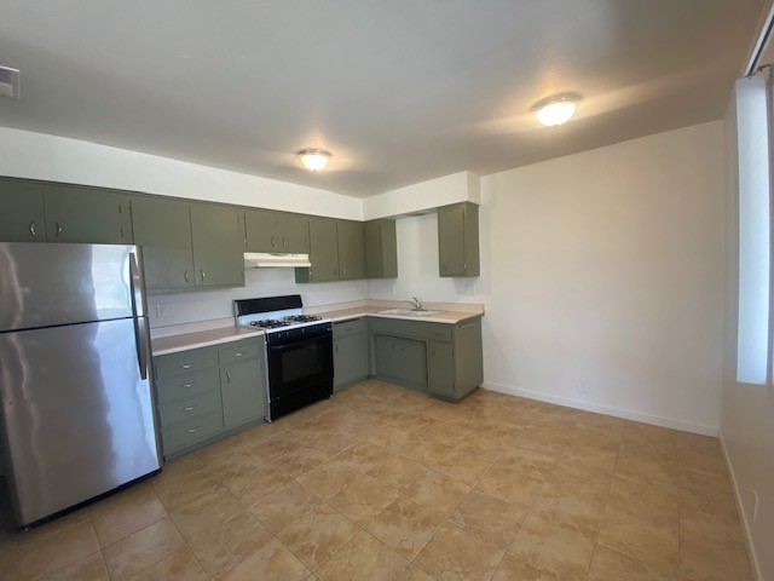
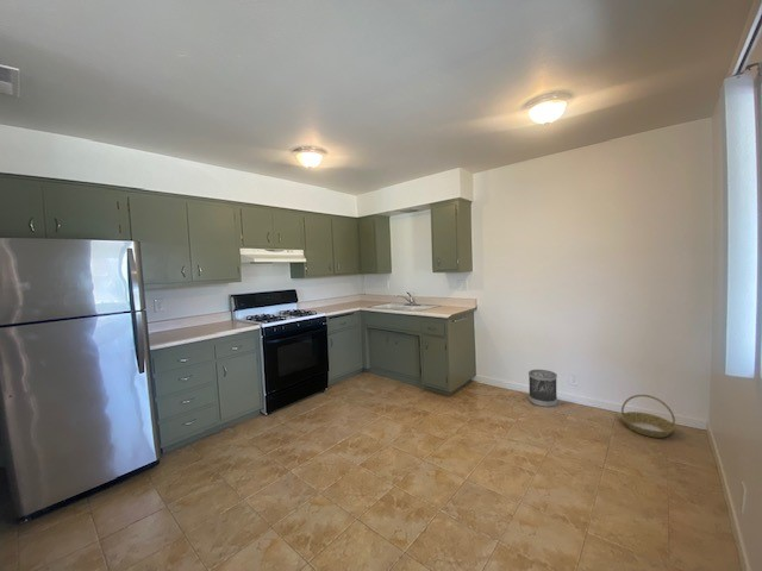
+ wastebasket (542, 387)
+ basket (645, 413)
